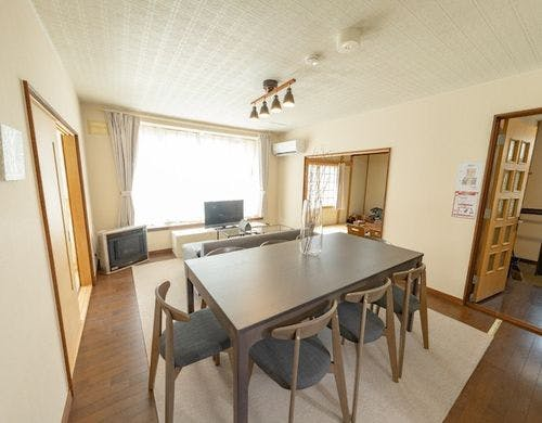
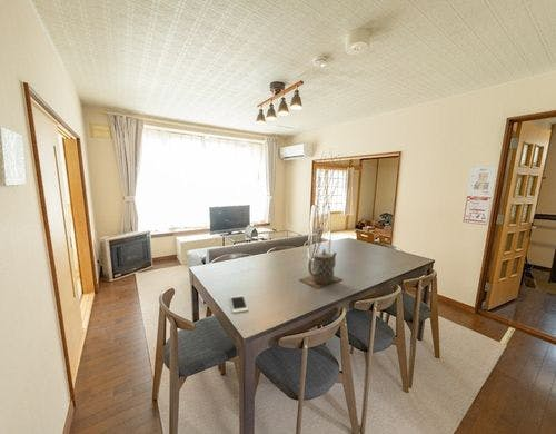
+ cell phone (238, 303)
+ teapot (321, 264)
